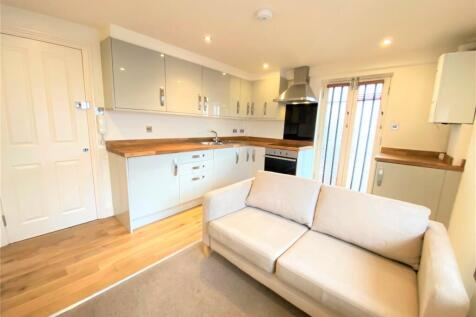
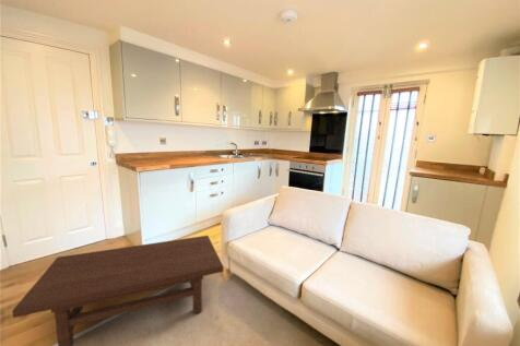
+ coffee table (140, 284)
